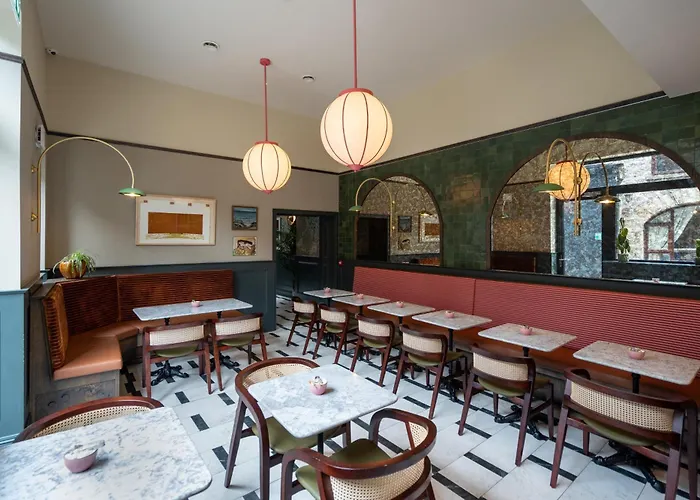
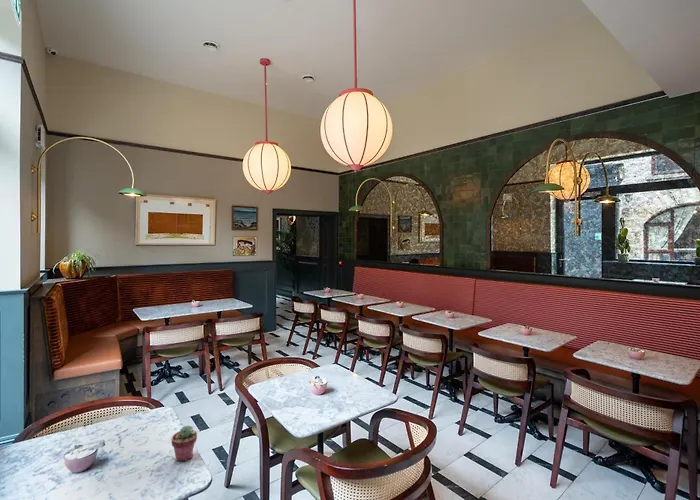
+ potted succulent (184, 441)
